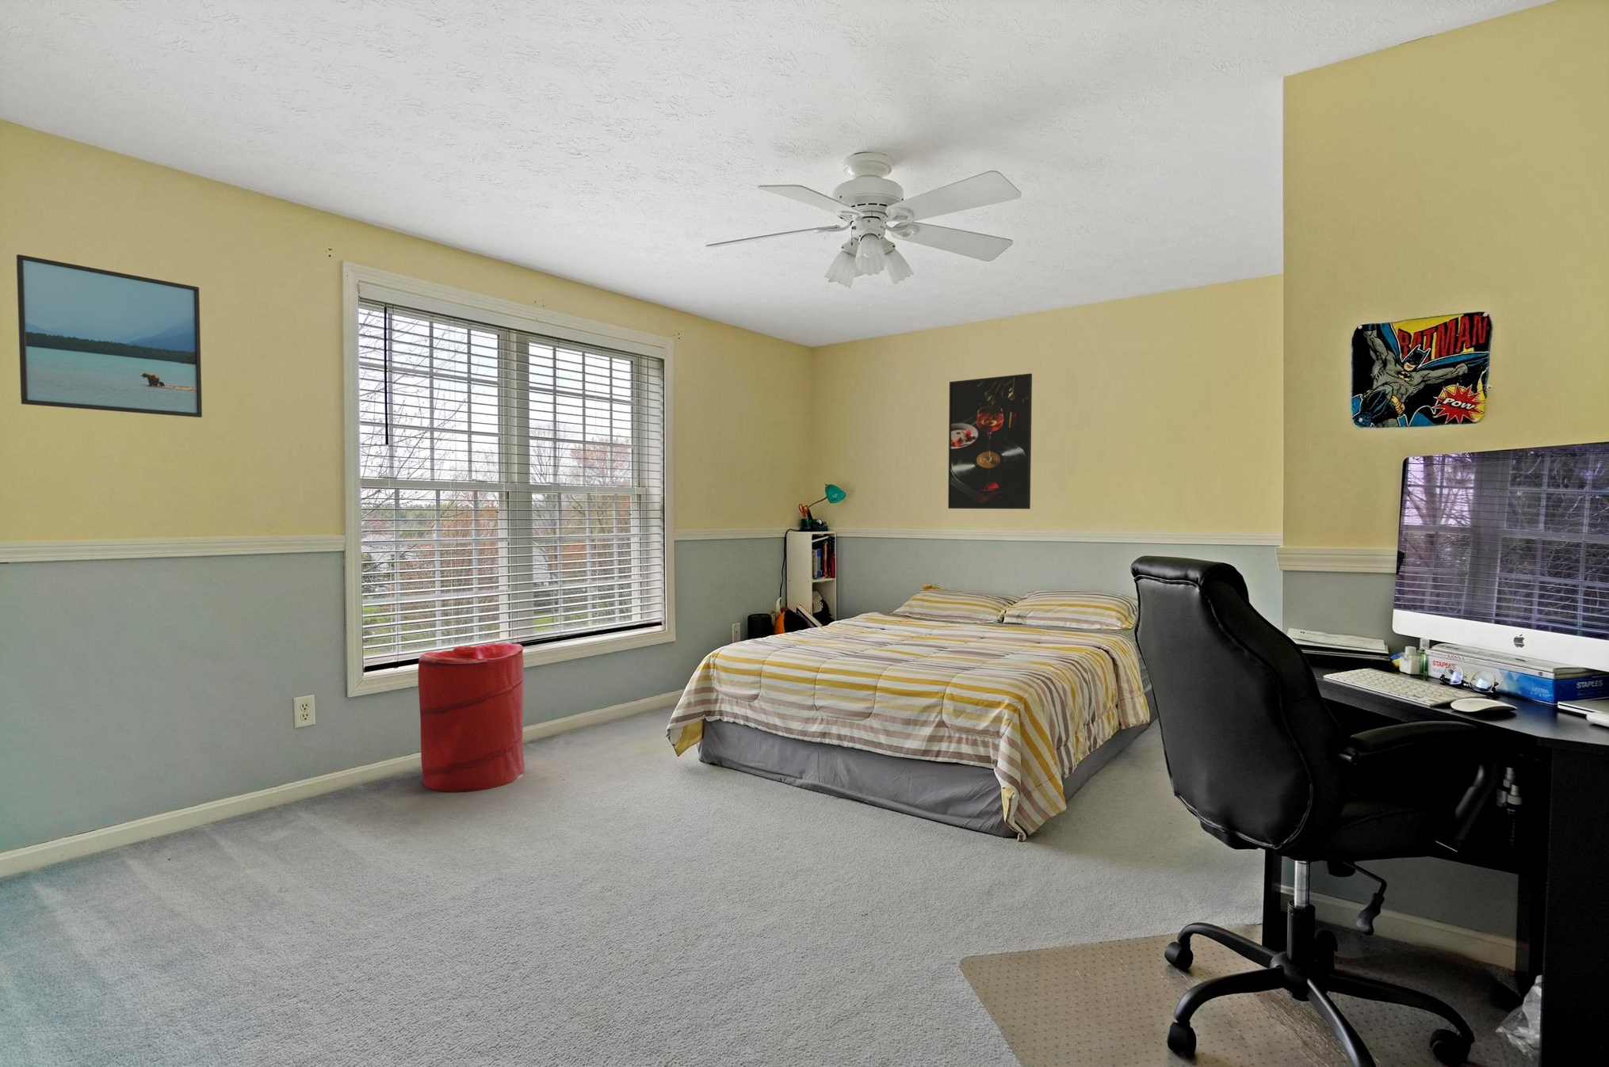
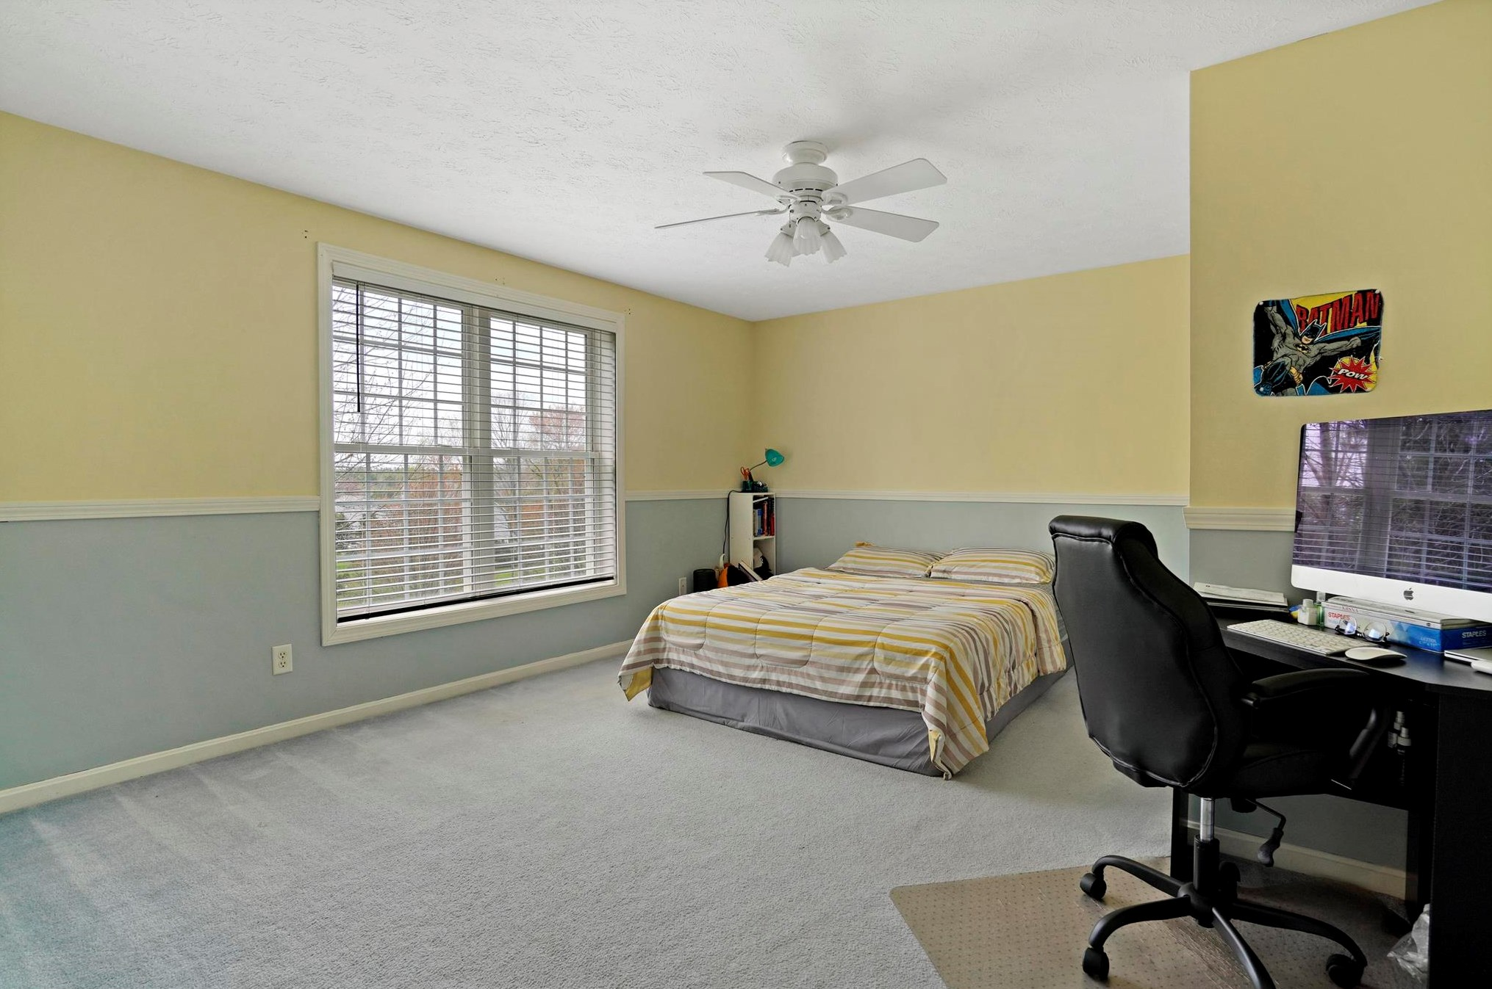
- laundry hamper (473, 711)
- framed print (116, 342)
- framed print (989, 443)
